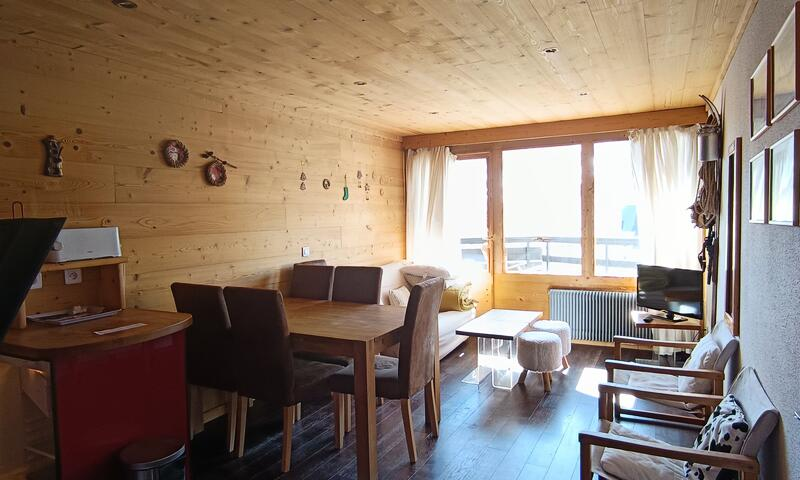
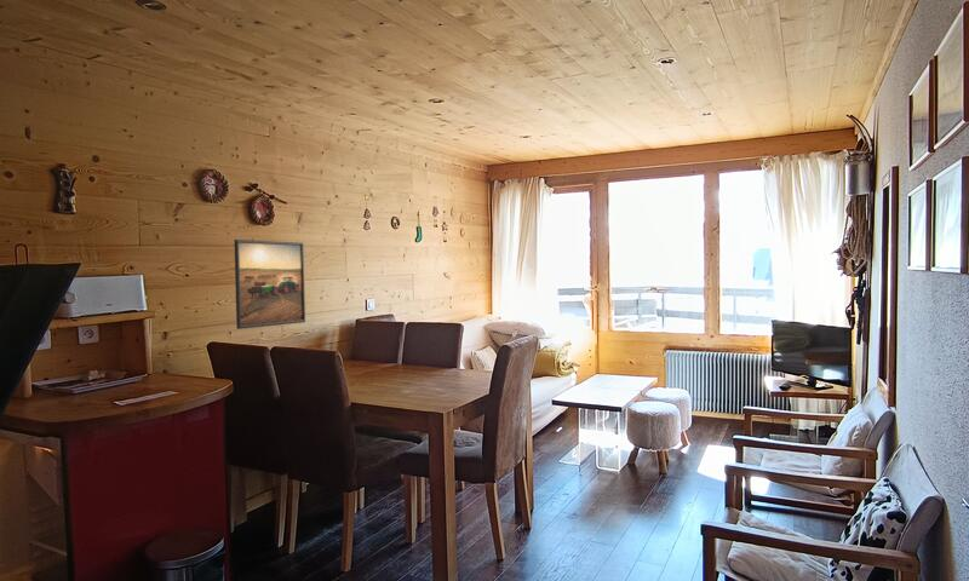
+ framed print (271, 283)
